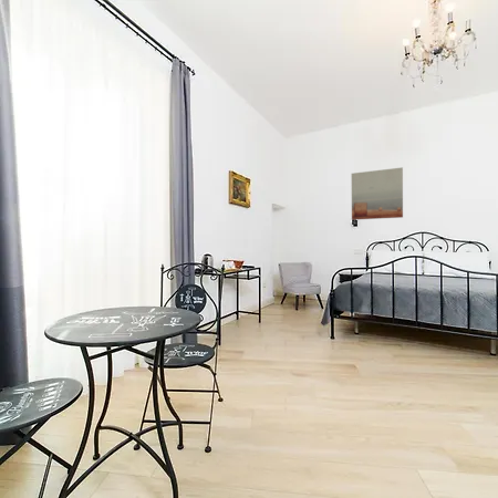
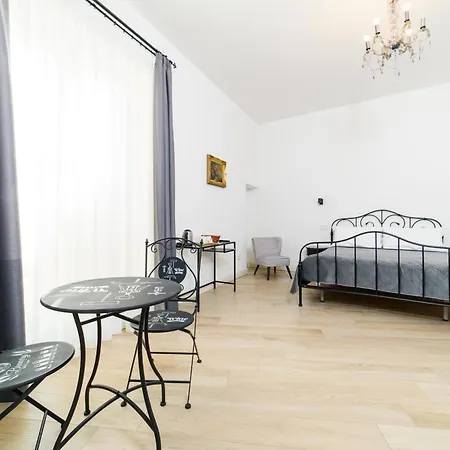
- wall art (376, 194)
